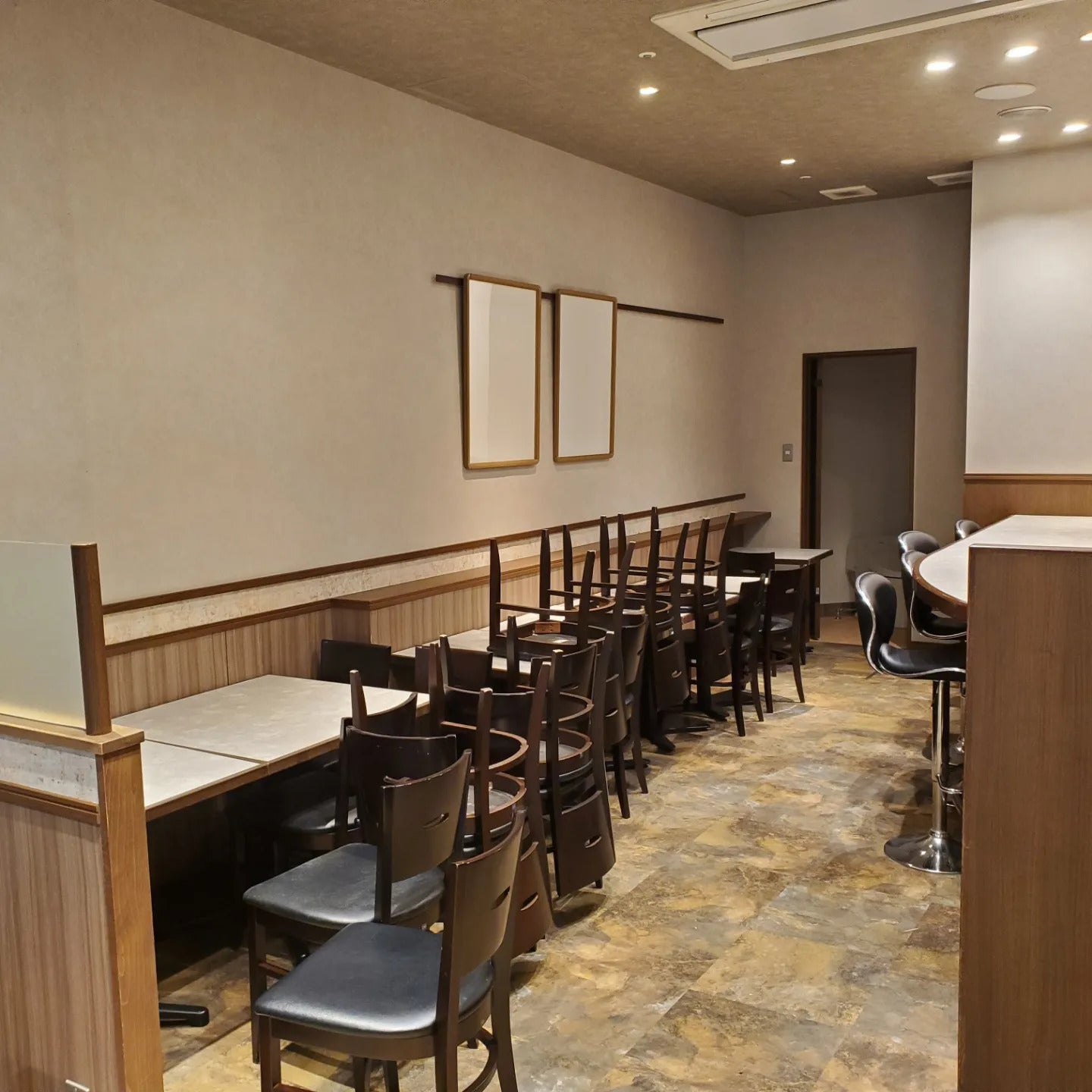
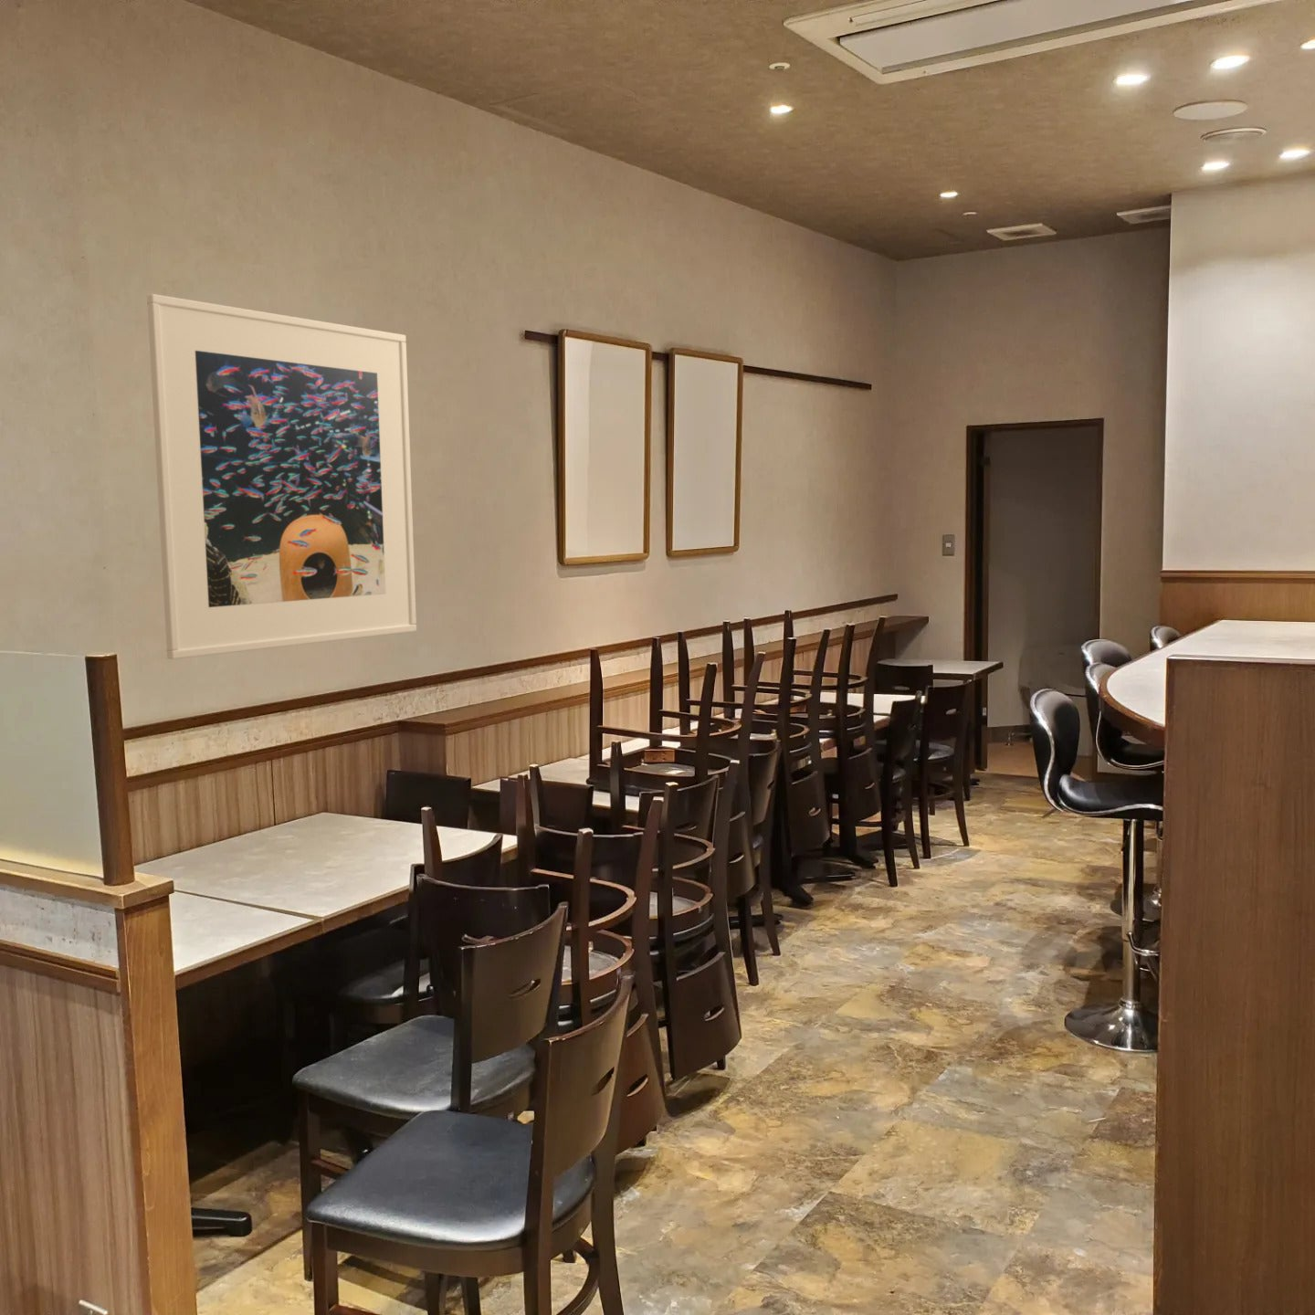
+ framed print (296, 482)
